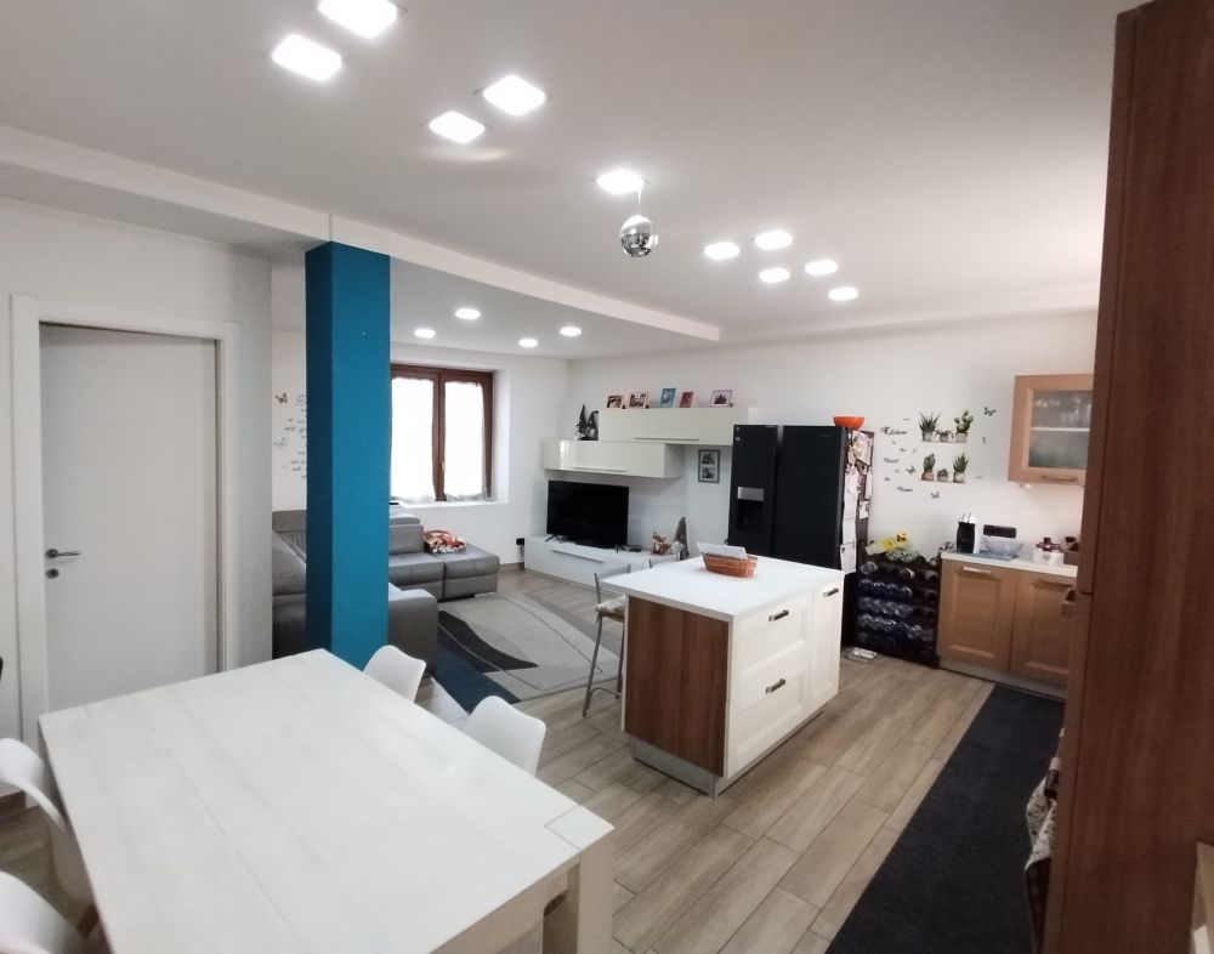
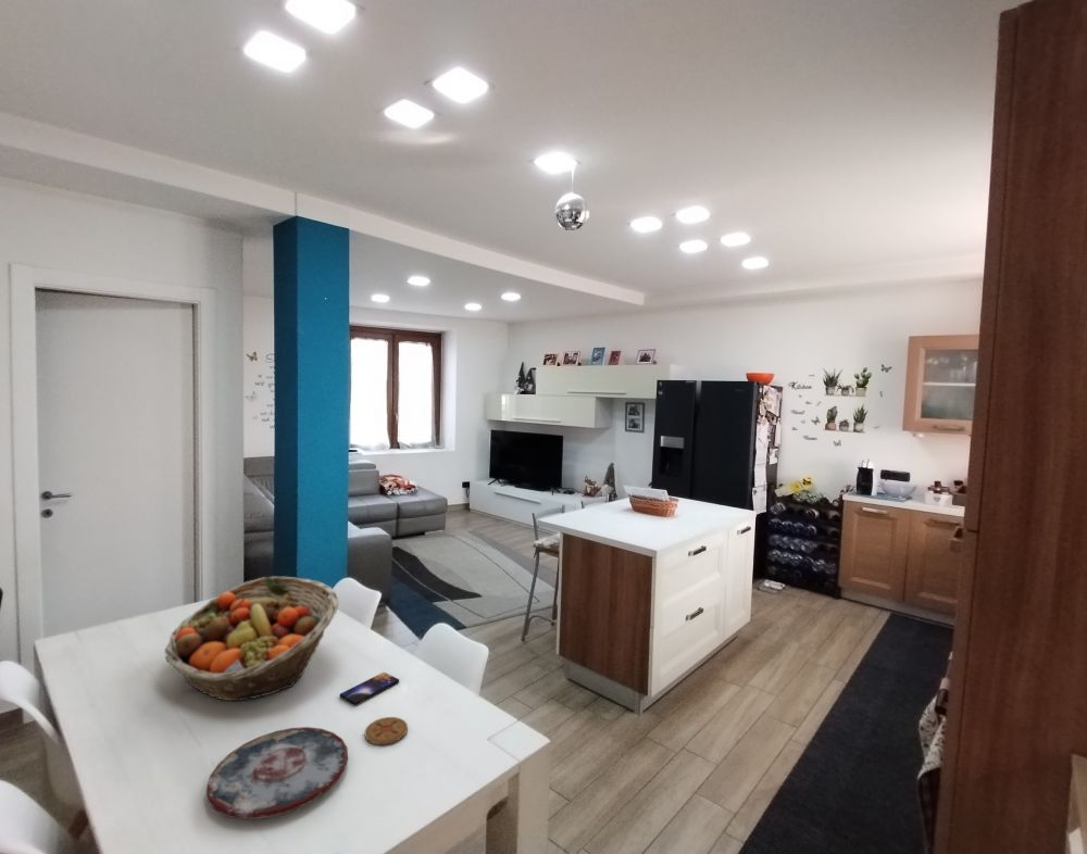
+ smartphone (370, 687)
+ fruit basket (255, 632)
+ coaster (386, 730)
+ plate (280, 768)
